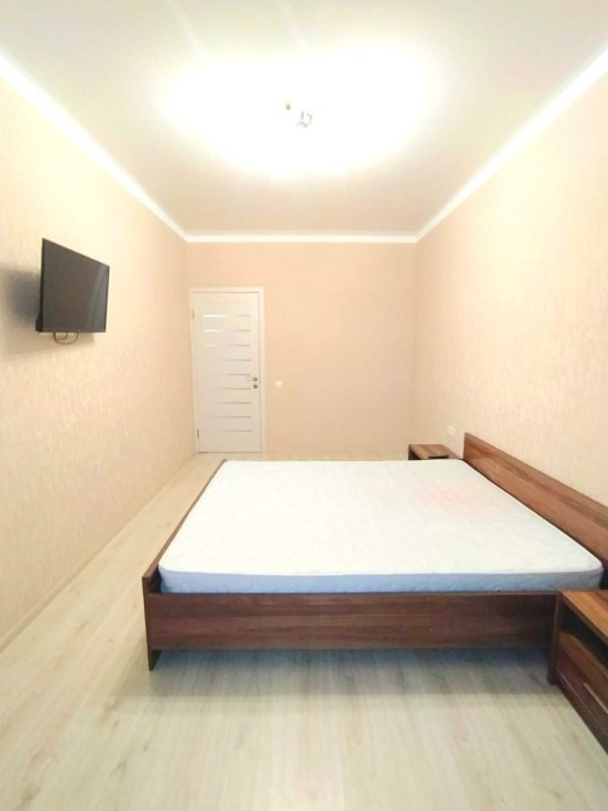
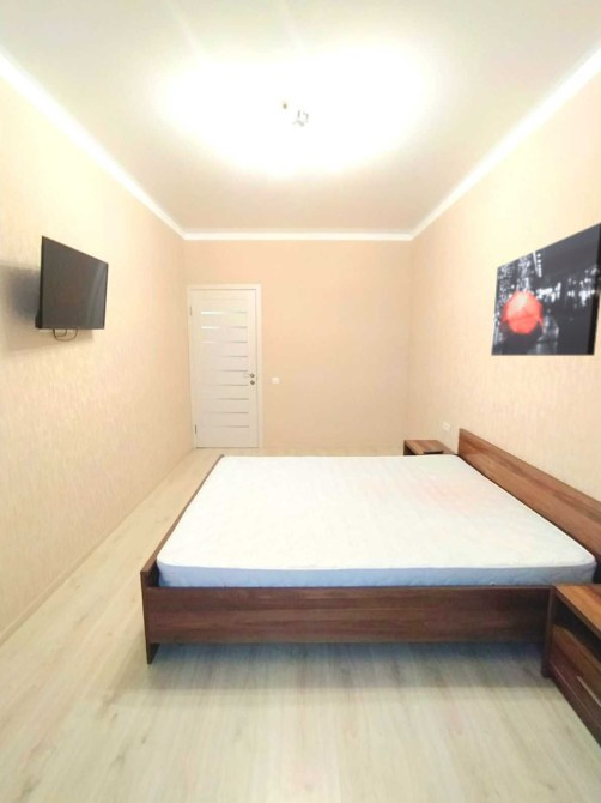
+ wall art (536, 303)
